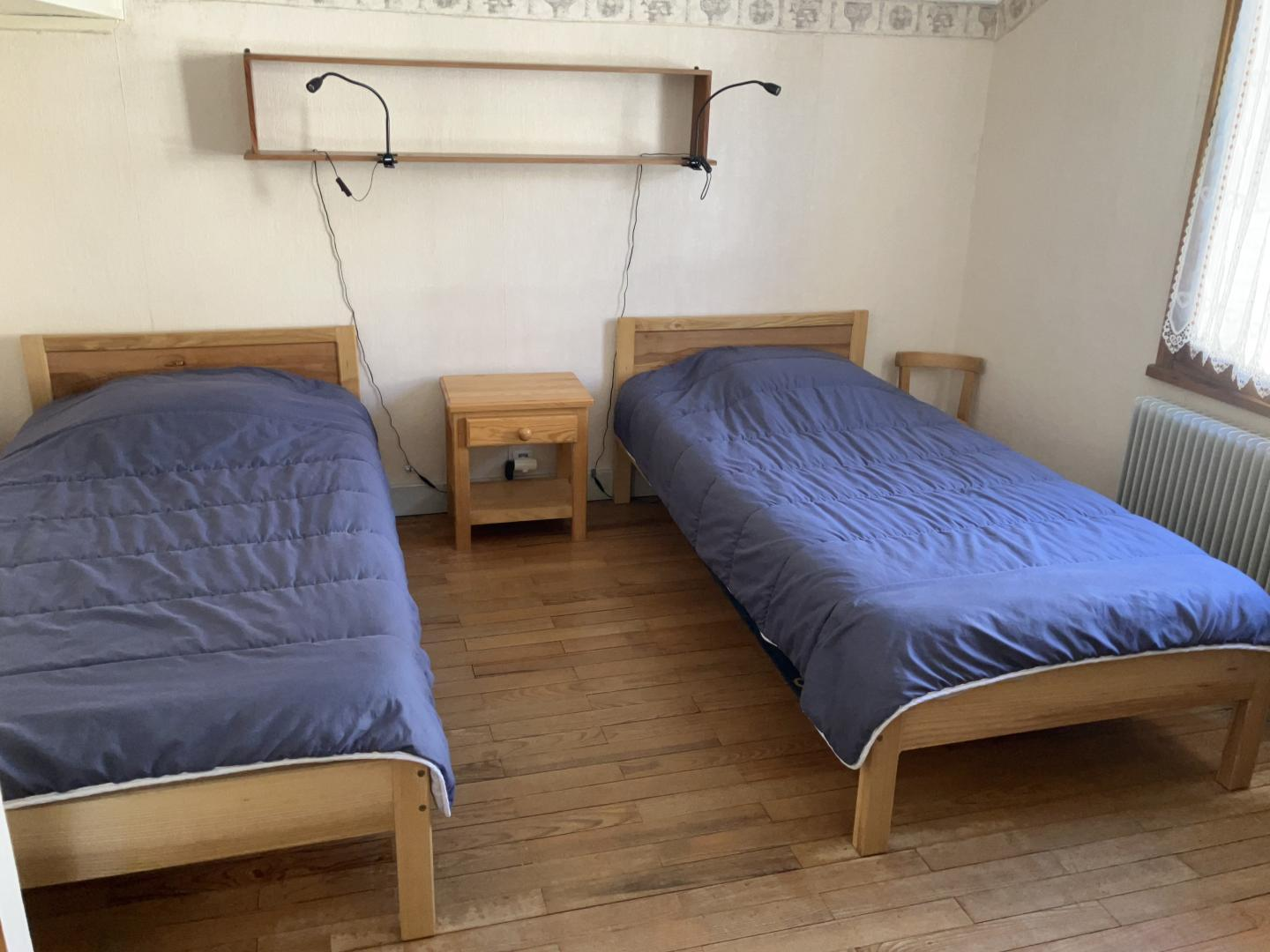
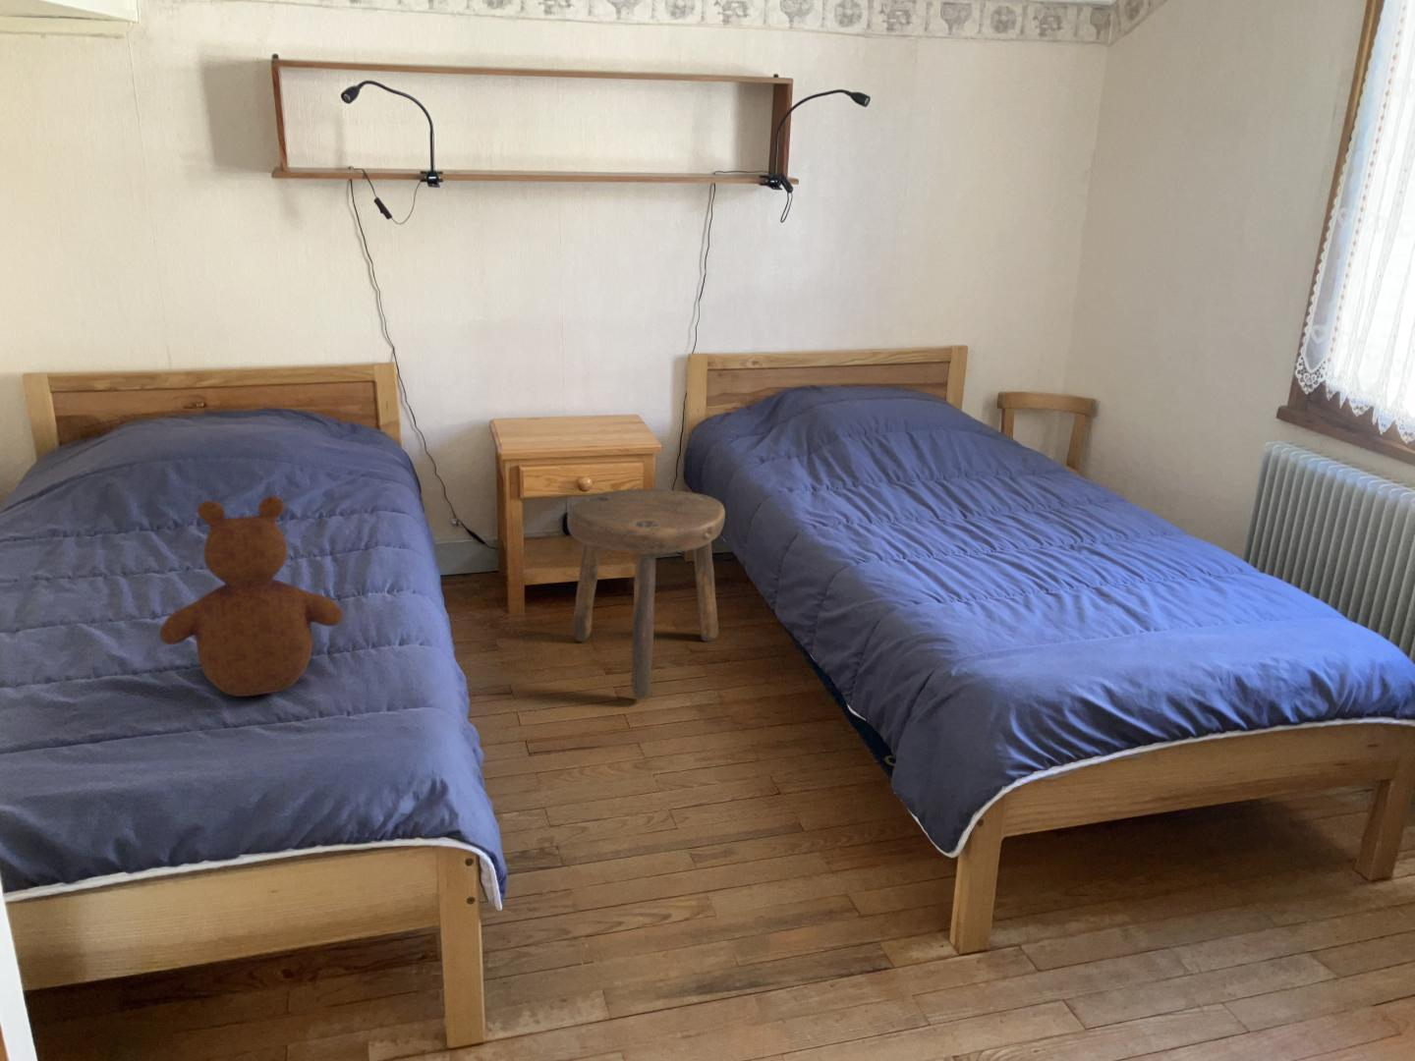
+ stool (643, 586)
+ teddy bear (251, 586)
